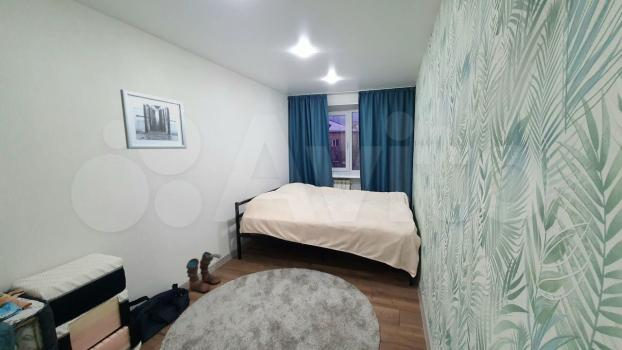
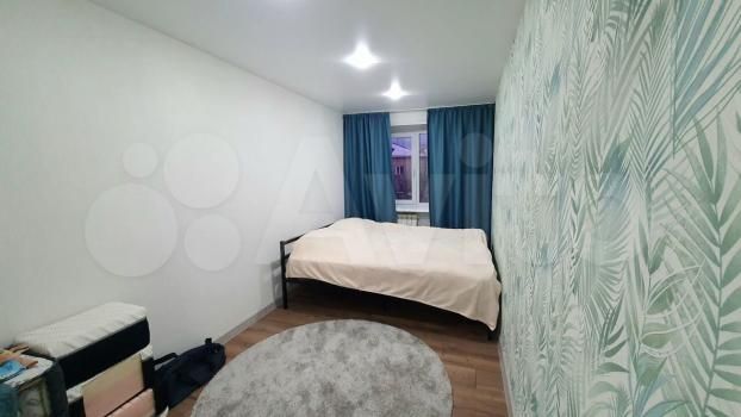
- boots (206, 268)
- wall art (157, 122)
